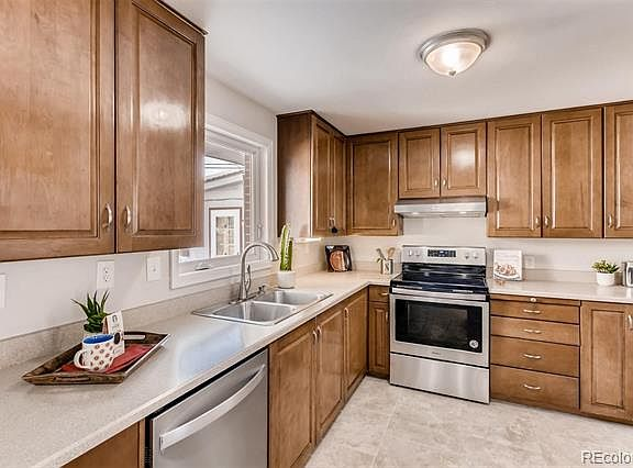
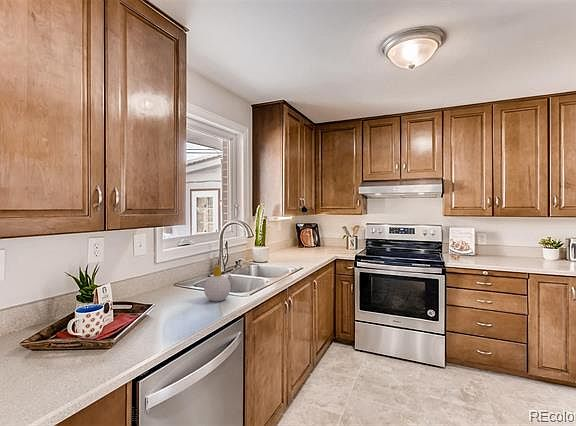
+ soap bottle (217, 282)
